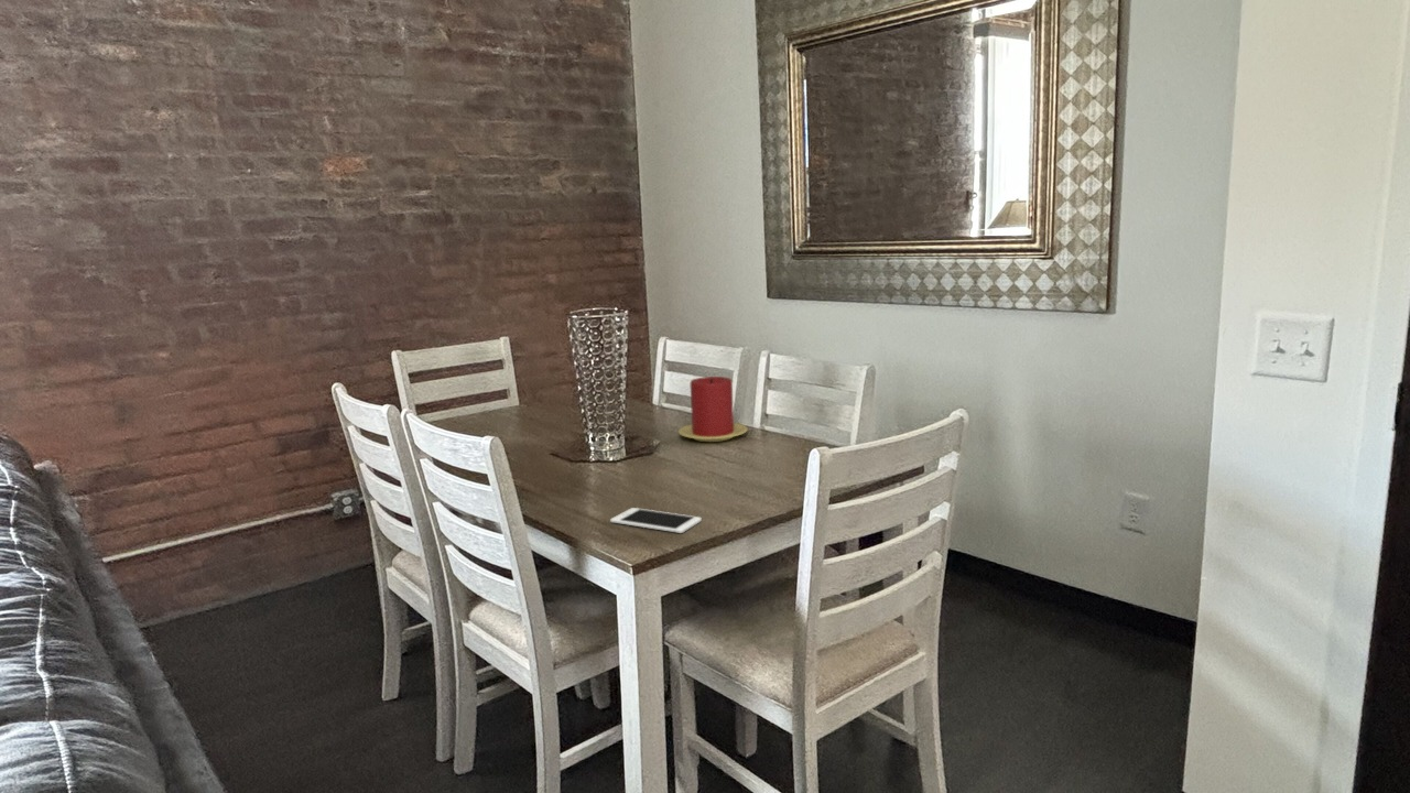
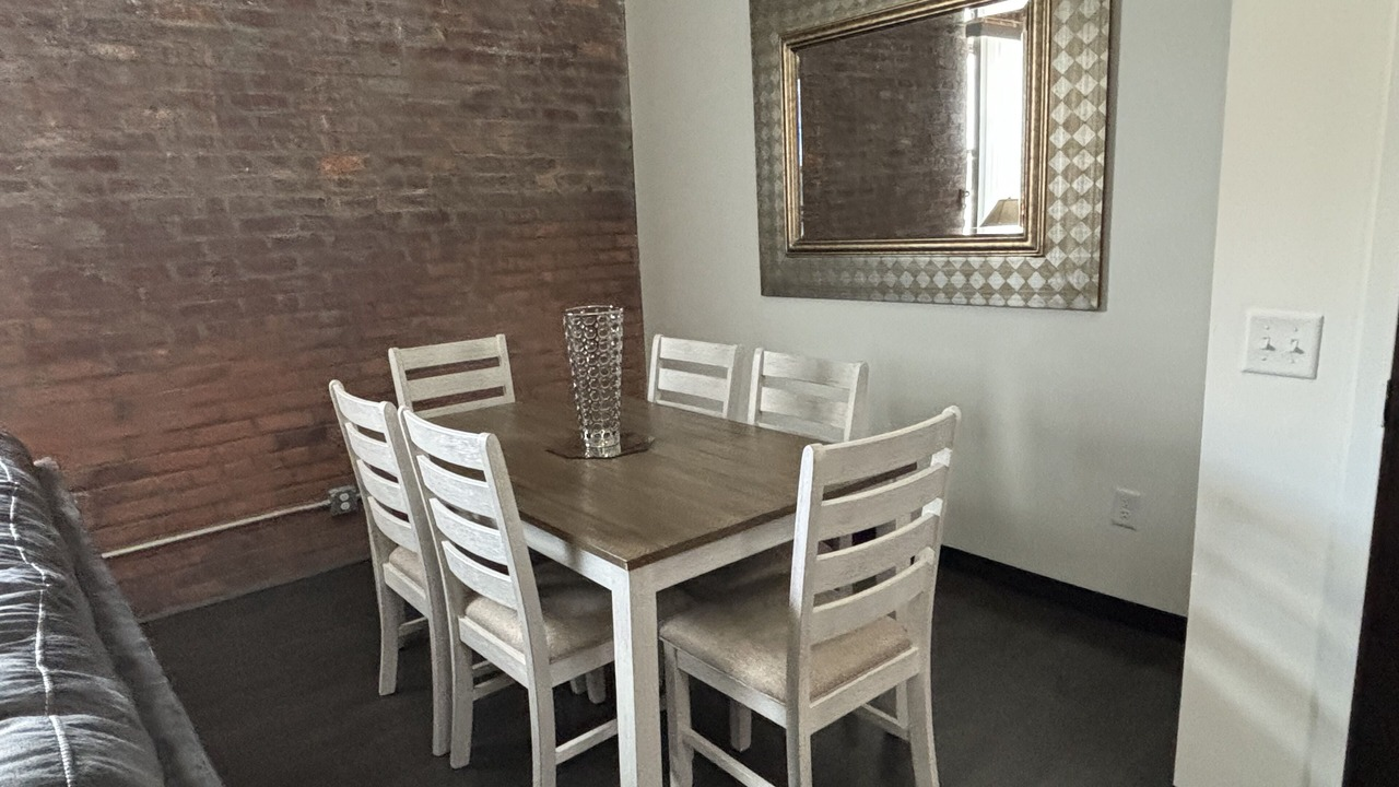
- cell phone (655, 520)
- candle (712, 408)
